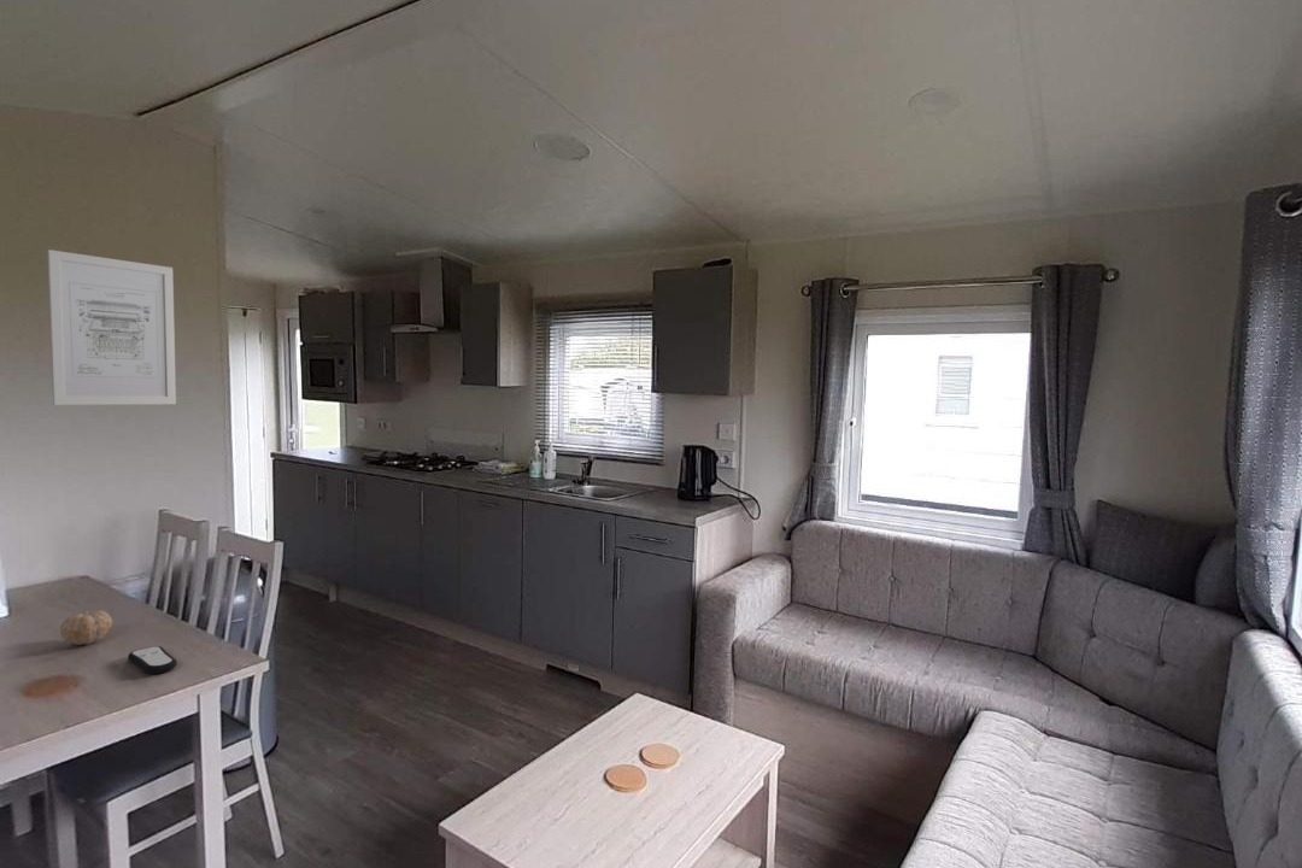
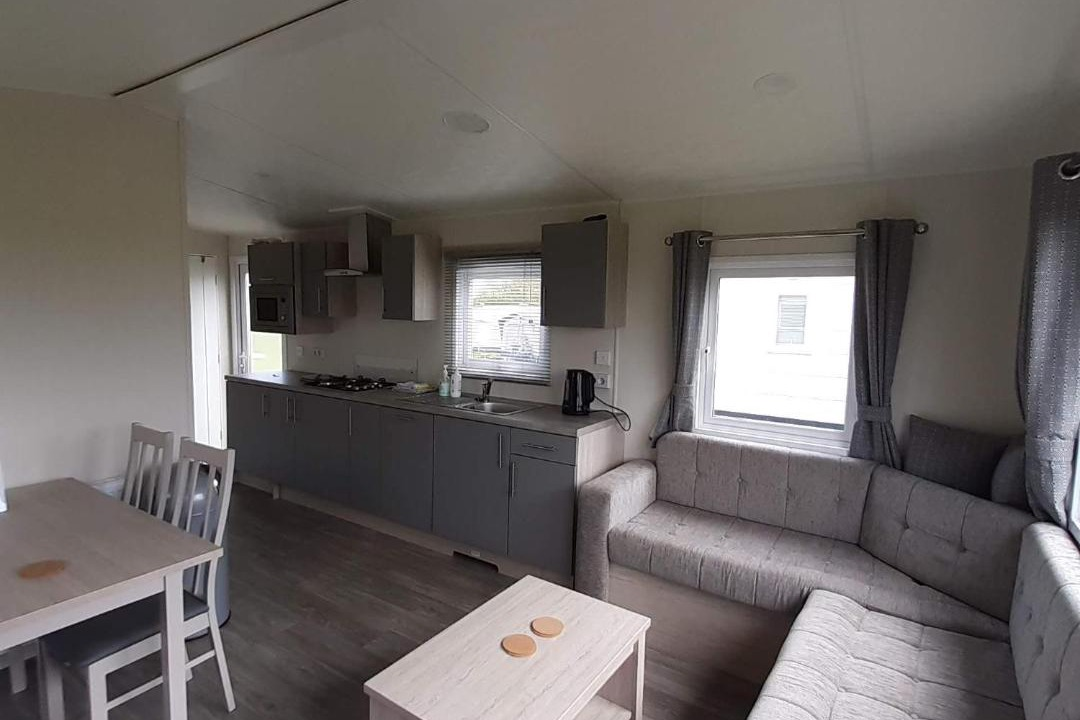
- fruit (87, 627)
- remote control (153, 659)
- wall art (116, 332)
